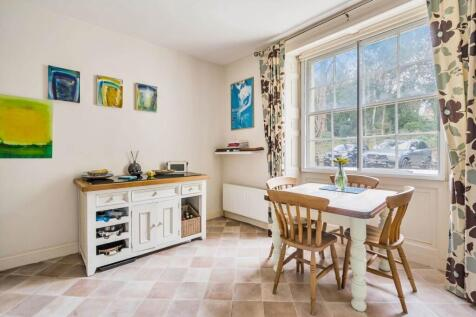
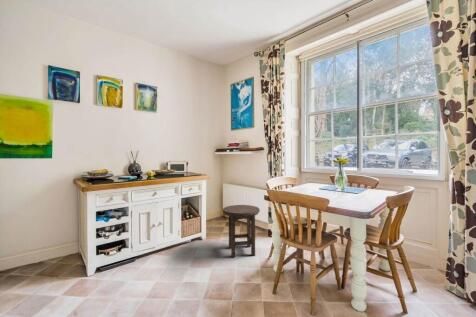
+ stool (241, 234)
